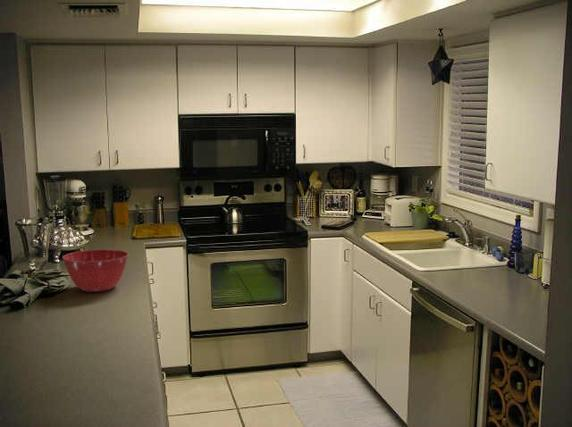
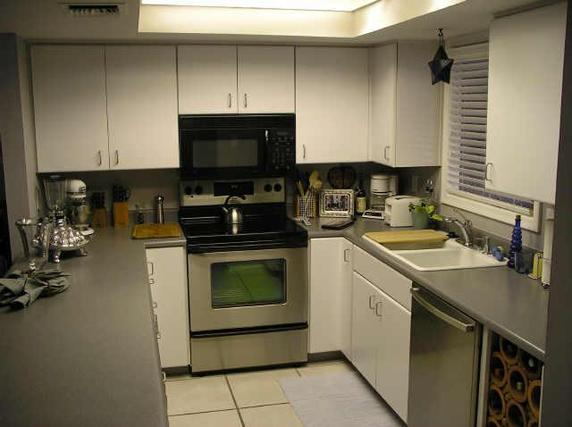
- mixing bowl (96, 271)
